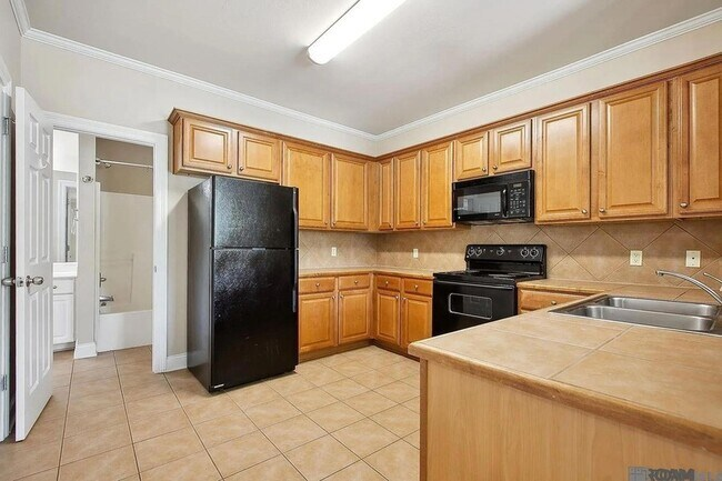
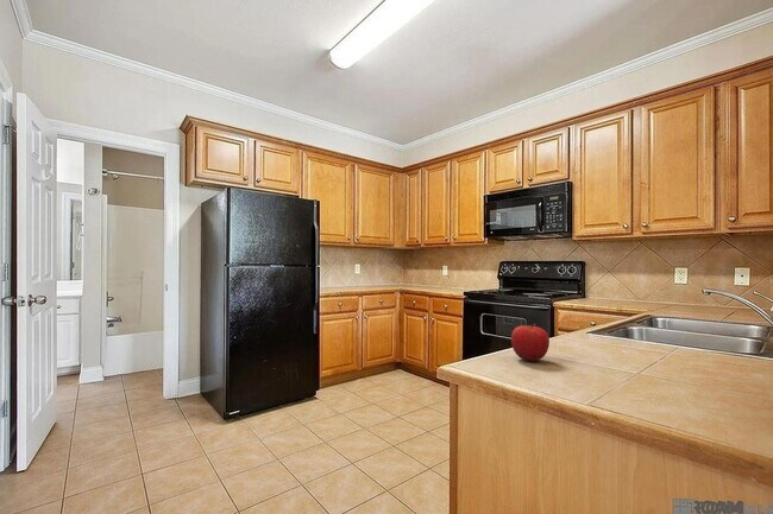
+ fruit (529, 341)
